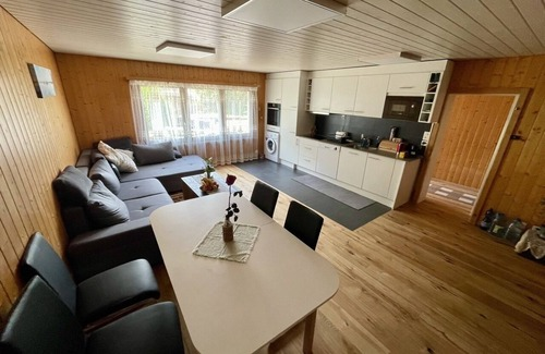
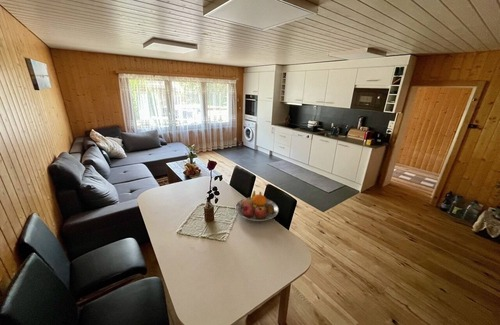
+ fruit bowl (256, 206)
